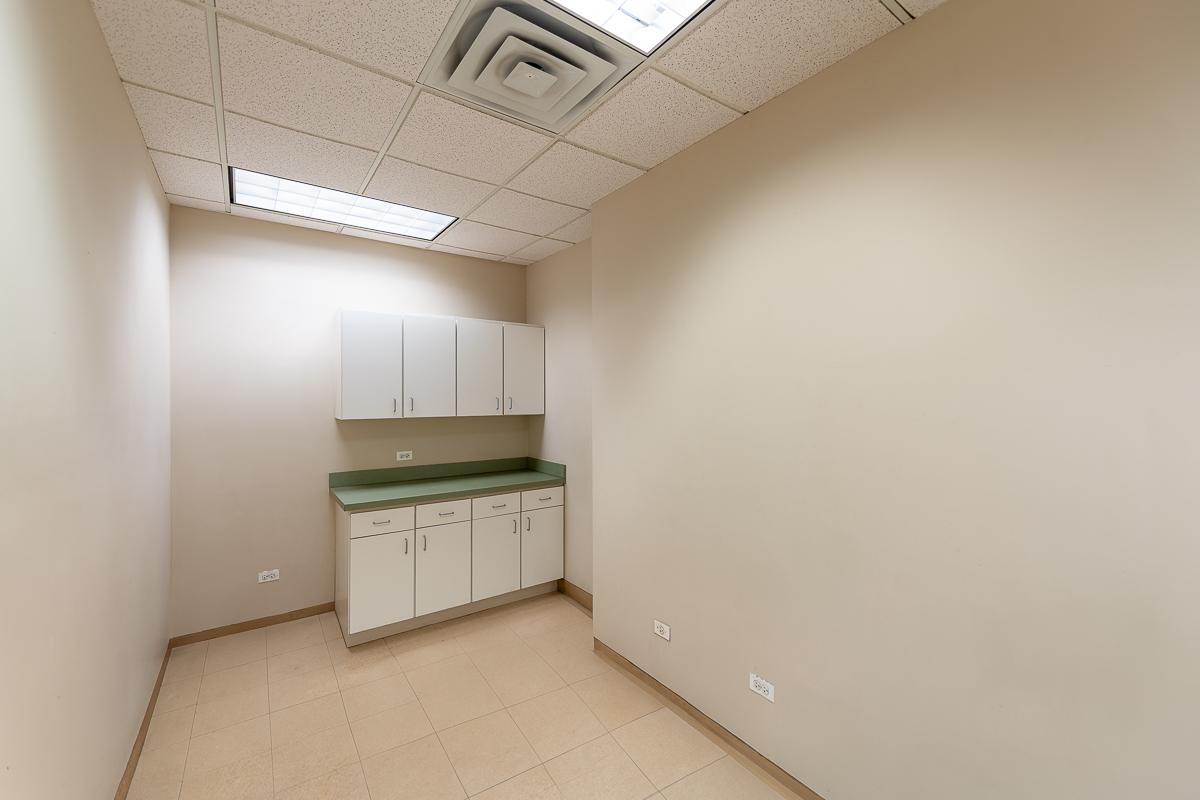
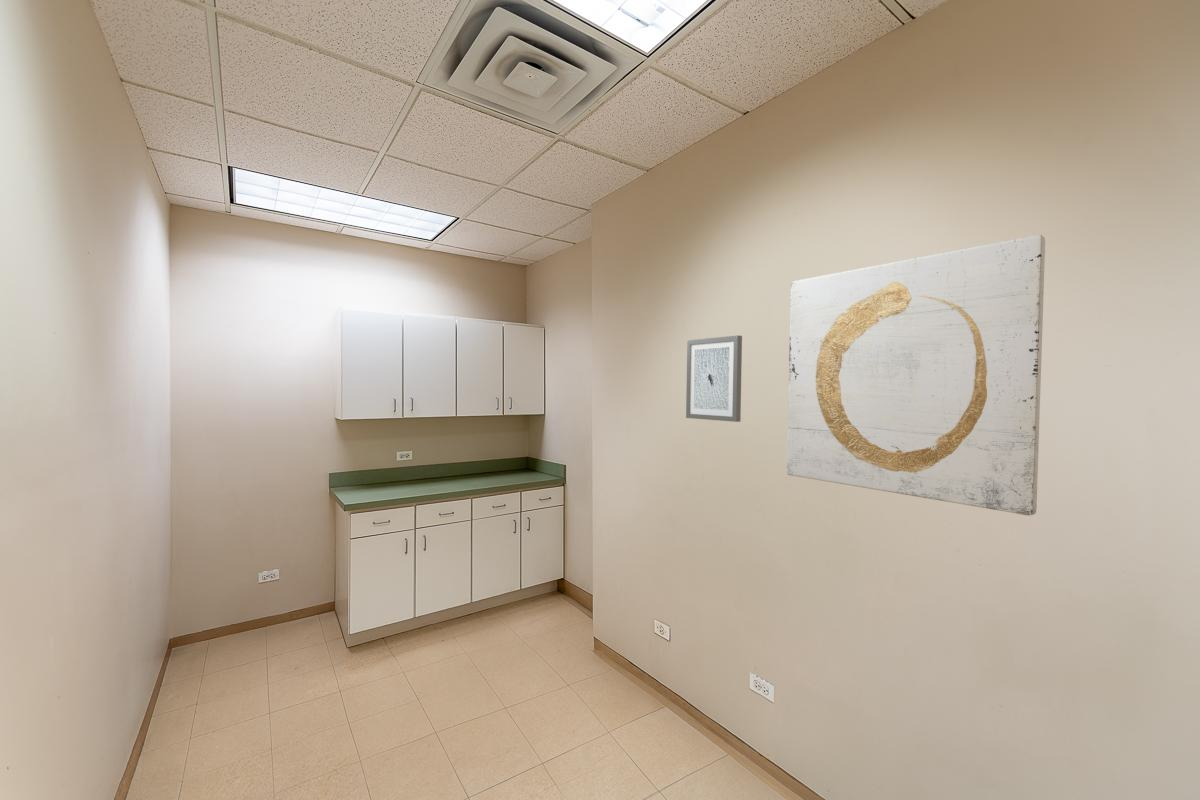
+ wall art (712, 379)
+ wall art (892, 377)
